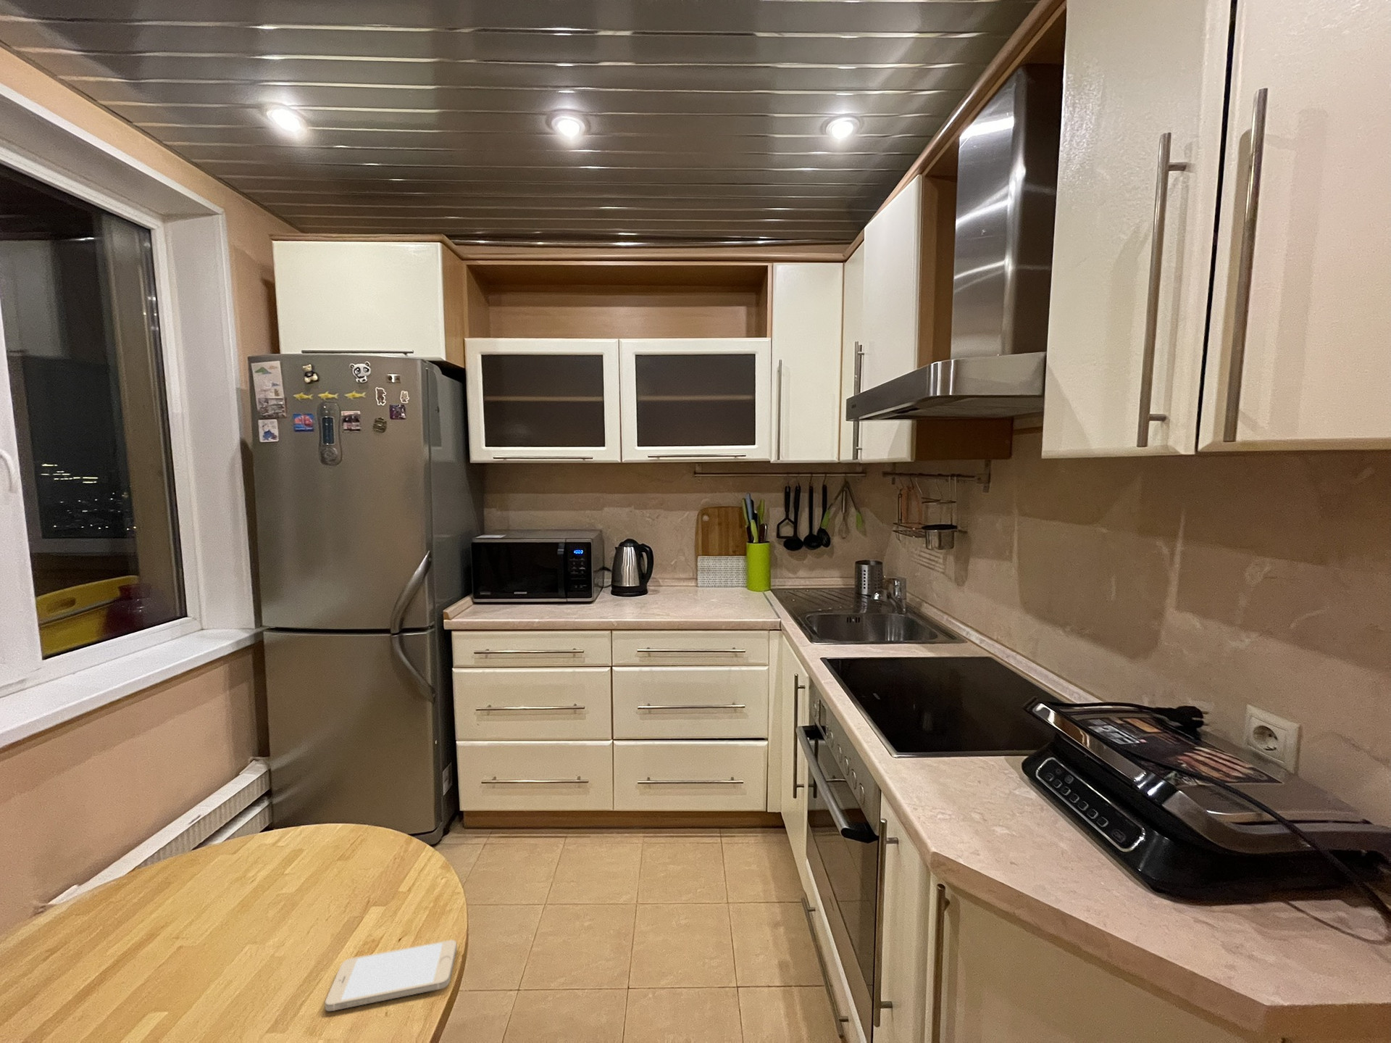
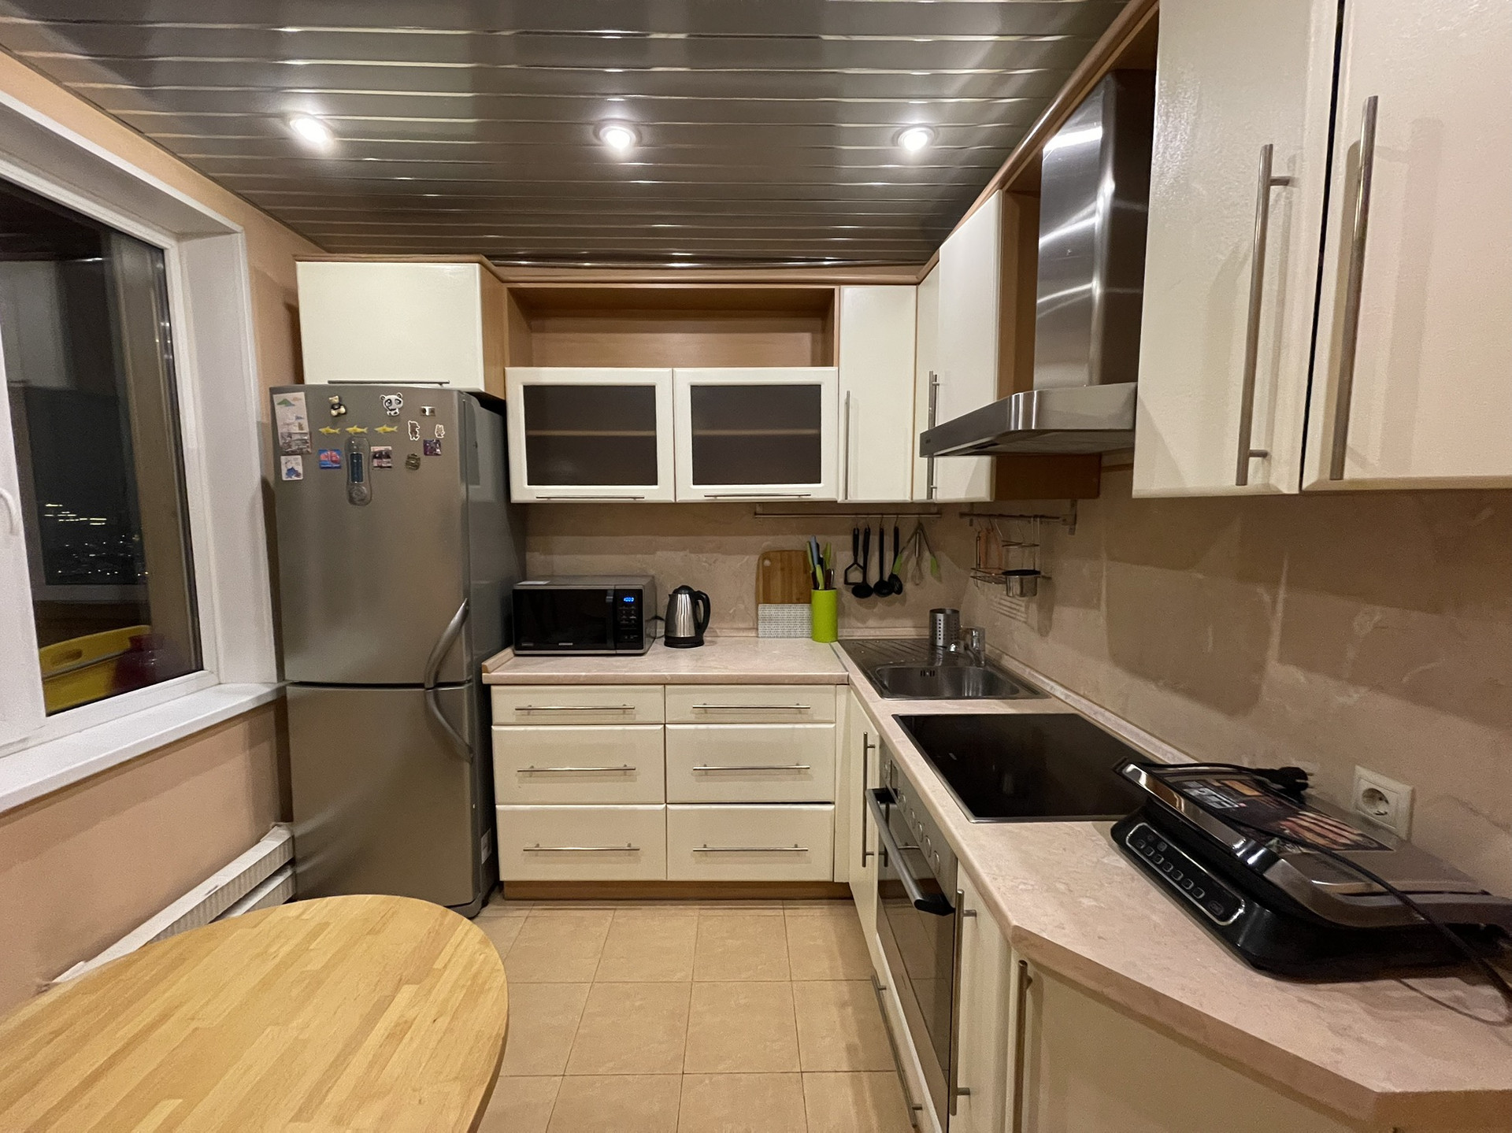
- smartphone (394, 973)
